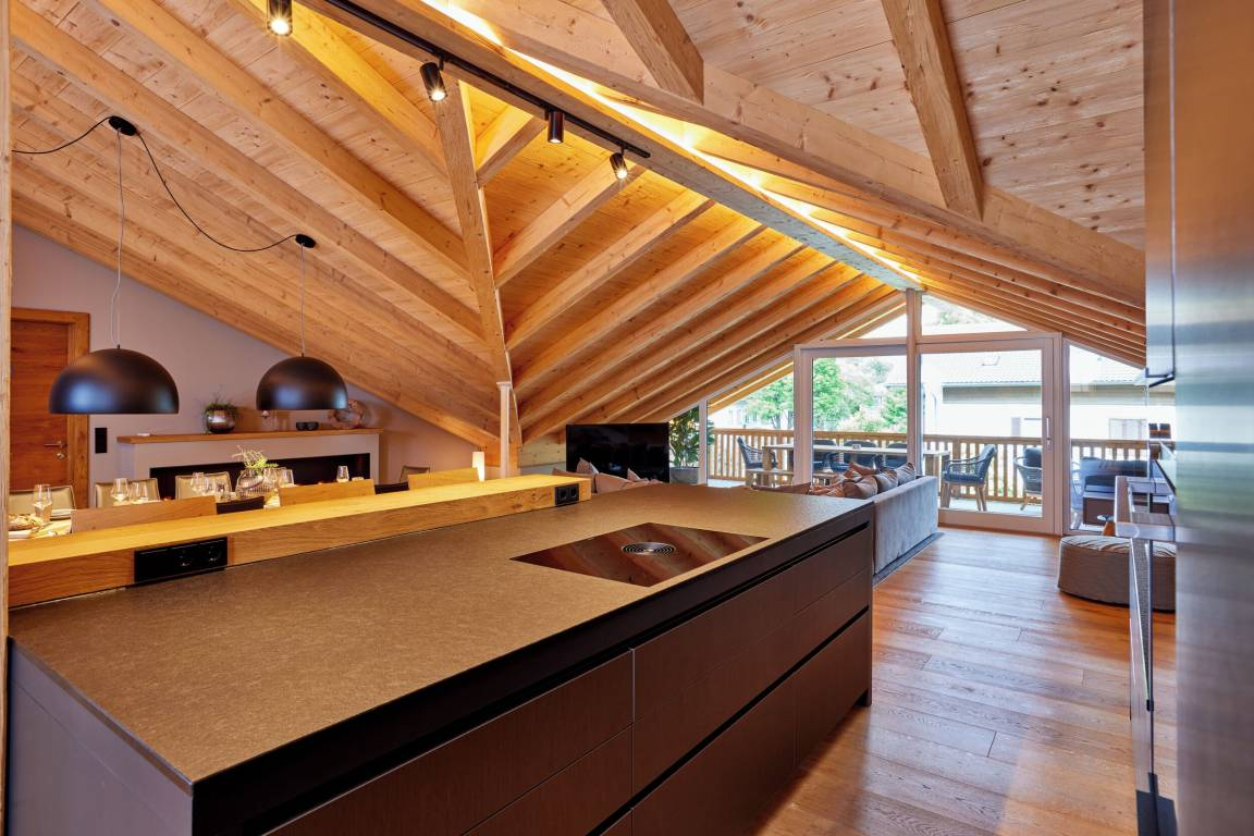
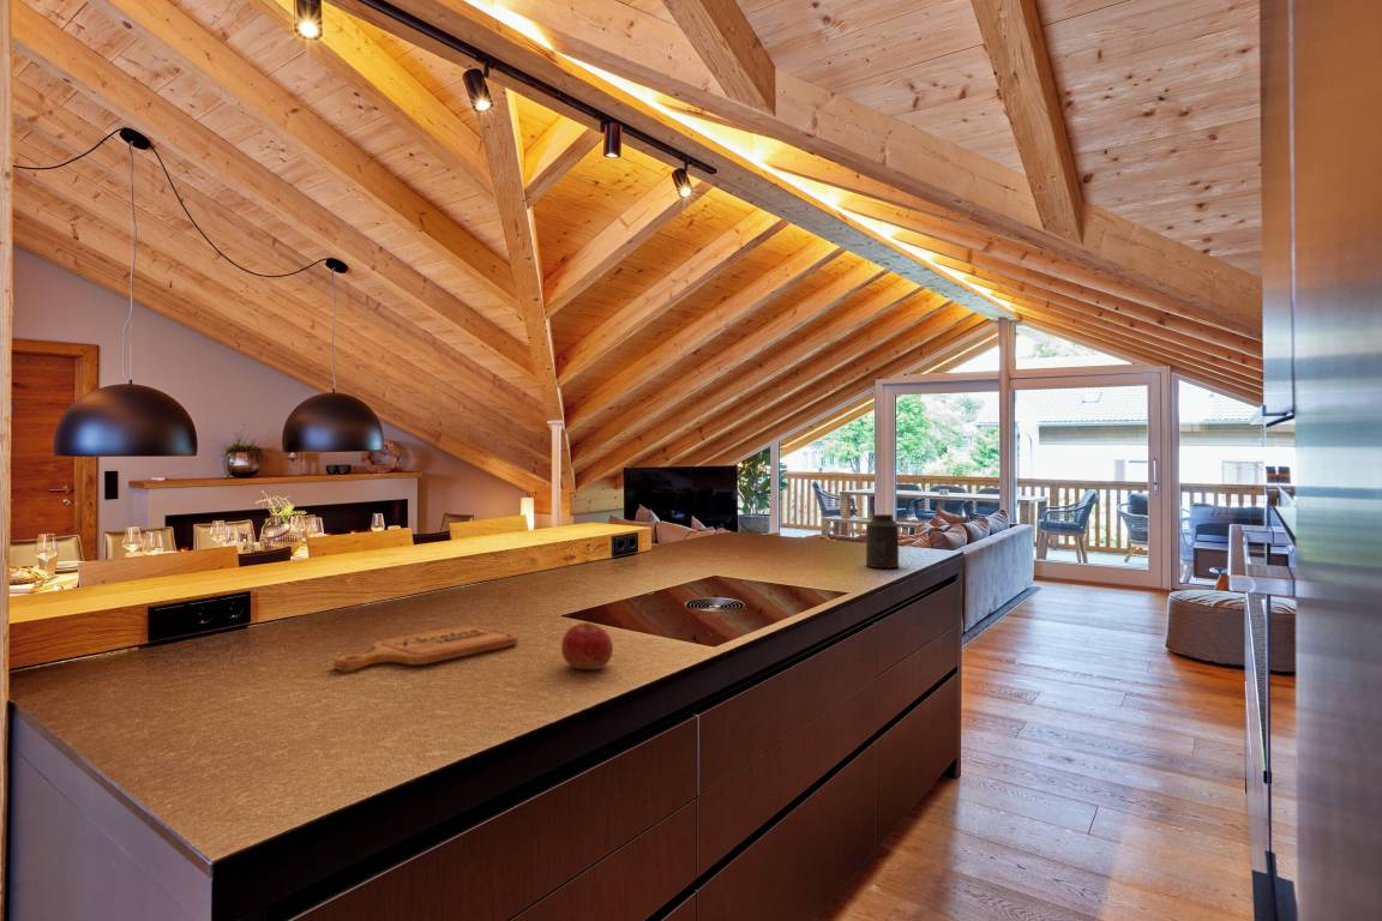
+ cutting board (423, 648)
+ canister (882, 540)
+ apple (587, 645)
